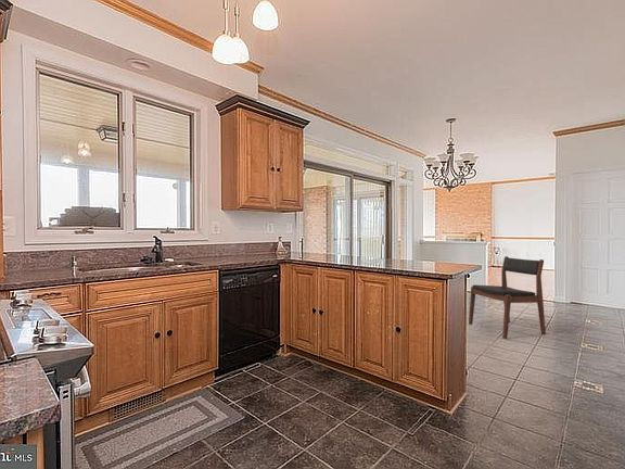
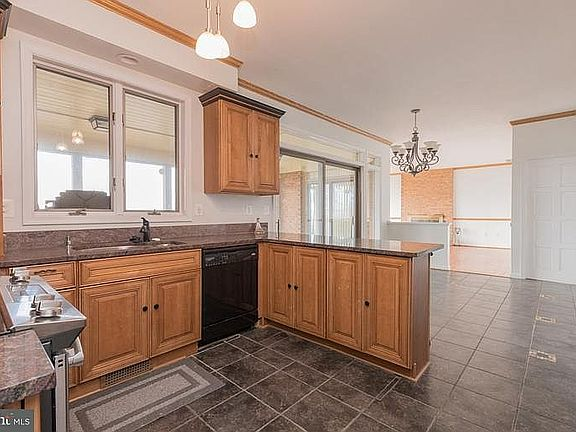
- dining chair (505, 293)
